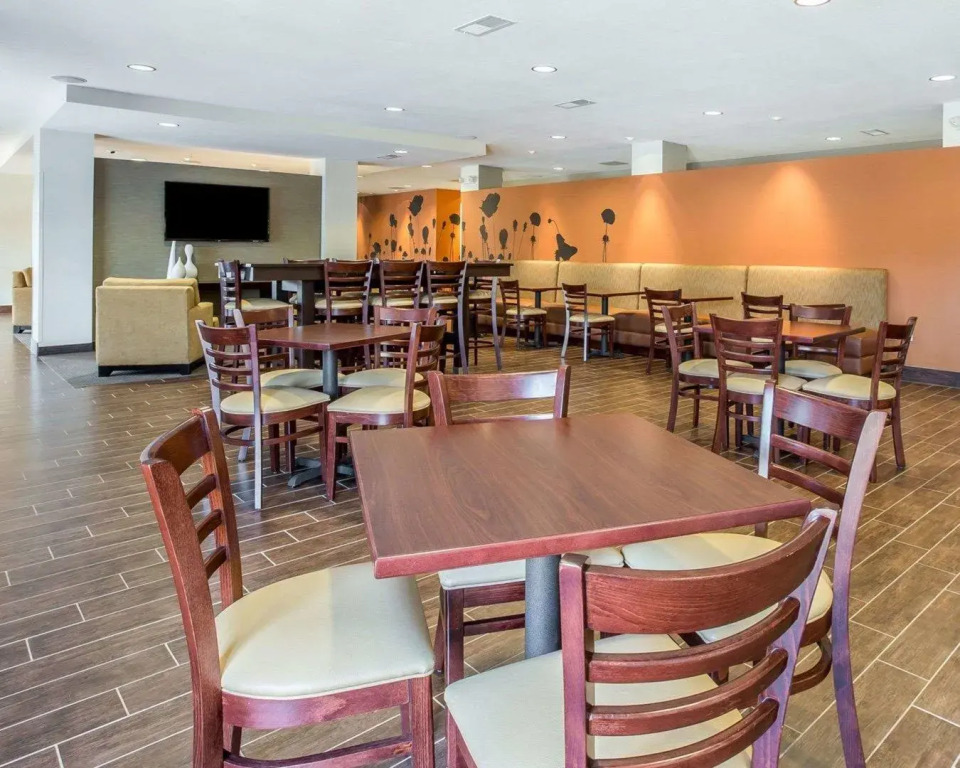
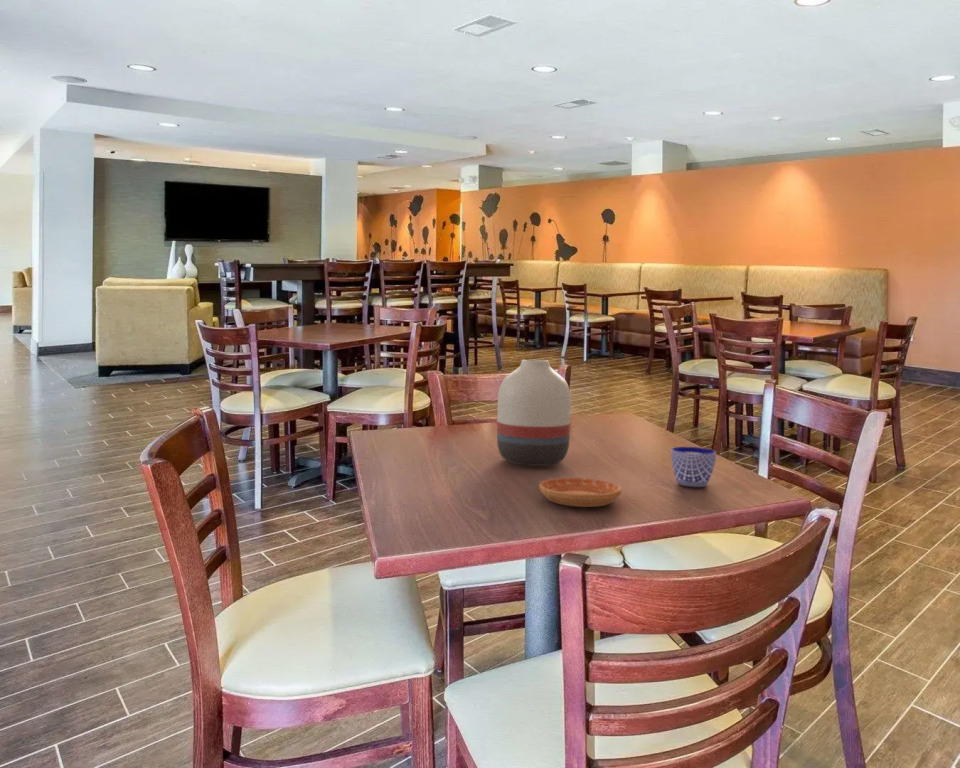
+ saucer (579, 492)
+ vase (533, 411)
+ cup (693, 466)
